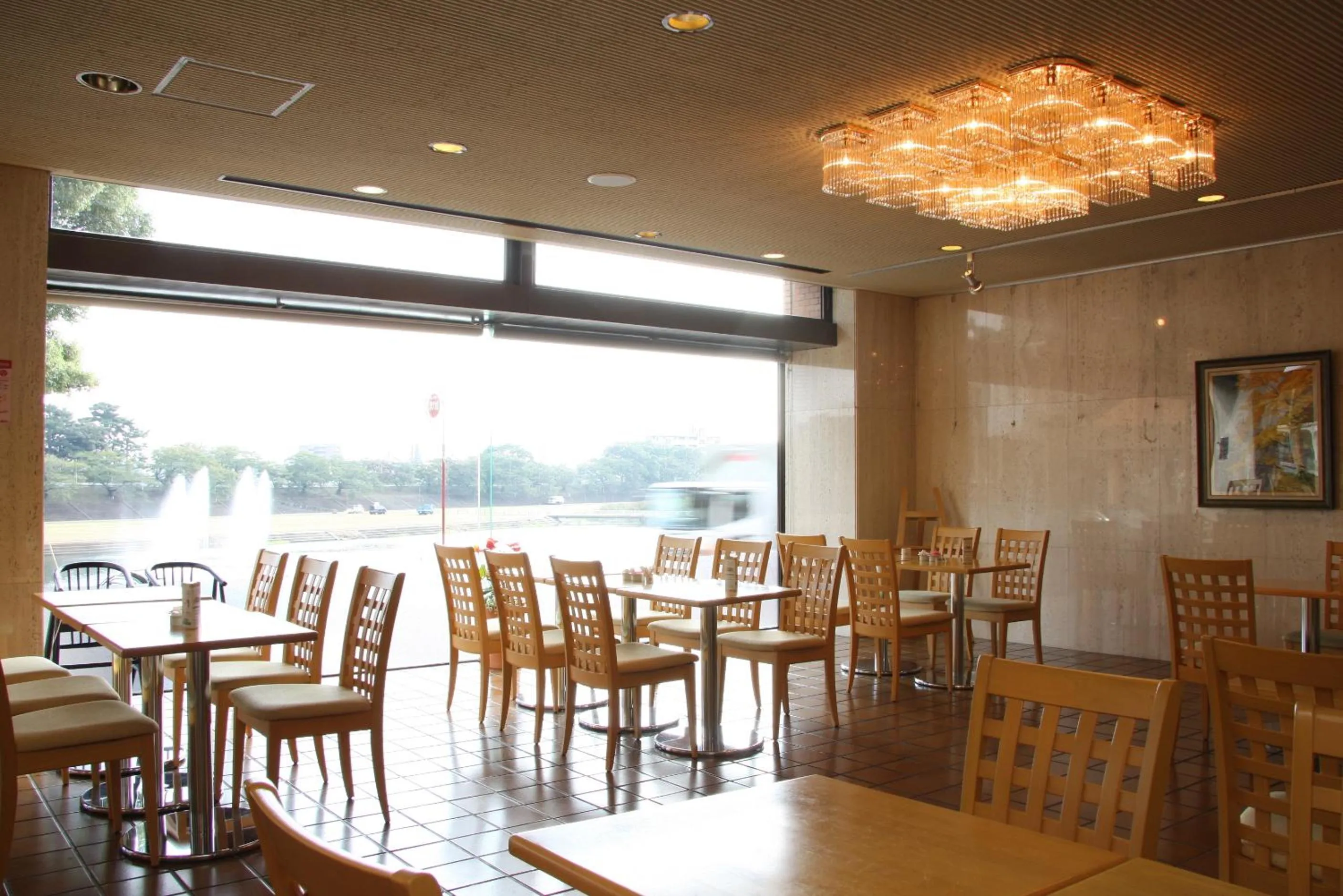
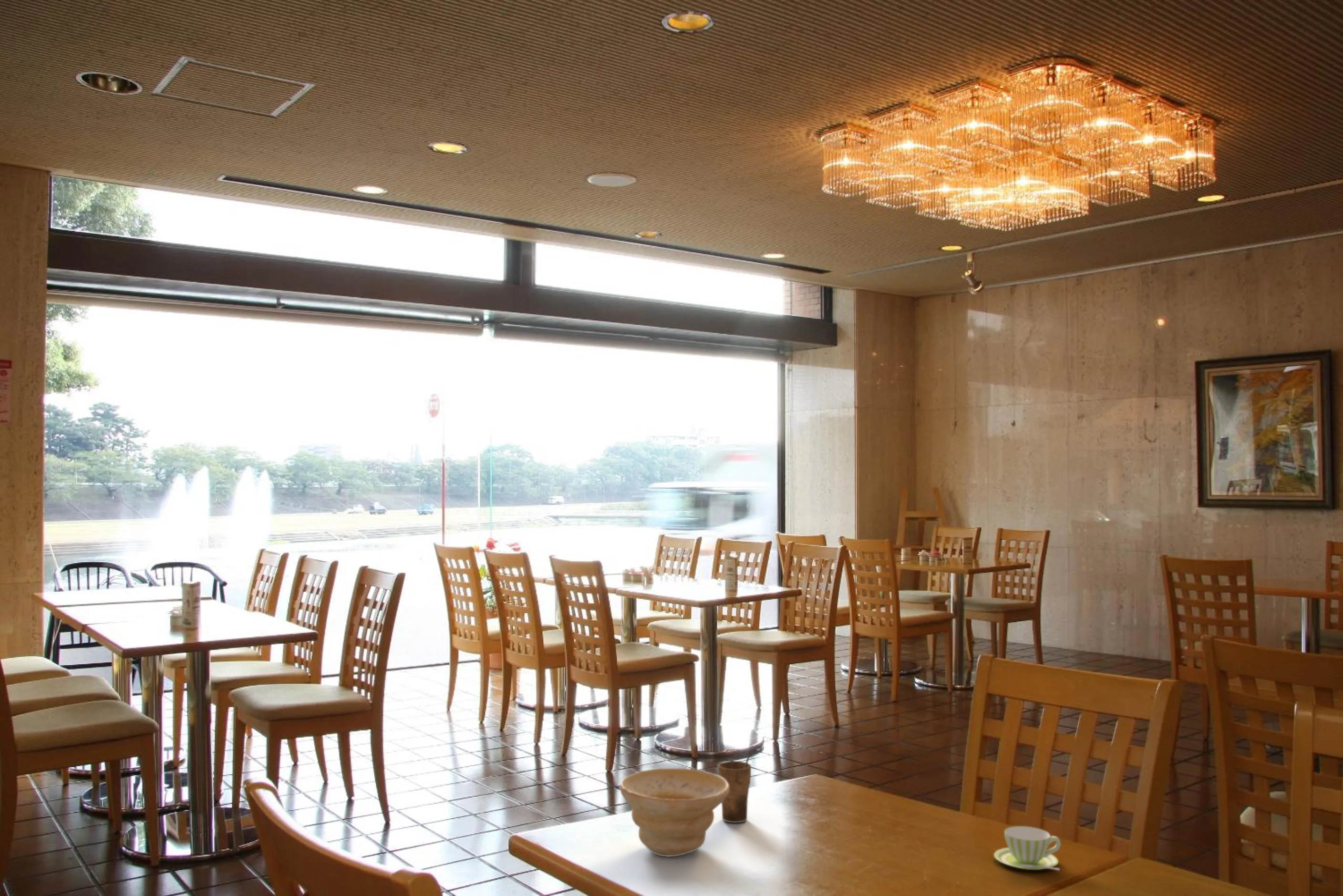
+ cup (1027, 846)
+ cup (734, 785)
+ bowl (675, 816)
